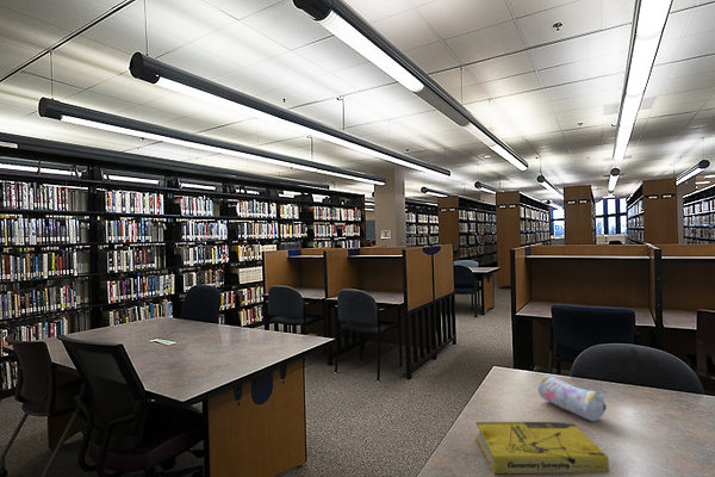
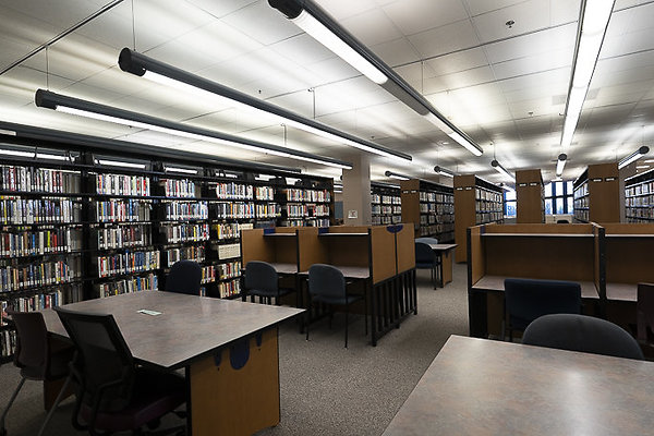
- book (536, 445)
- pencil case (570, 396)
